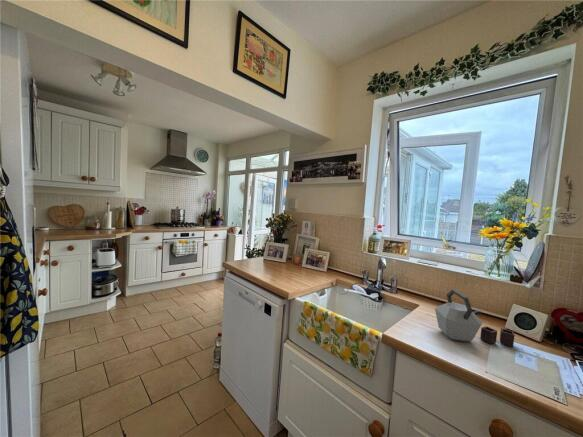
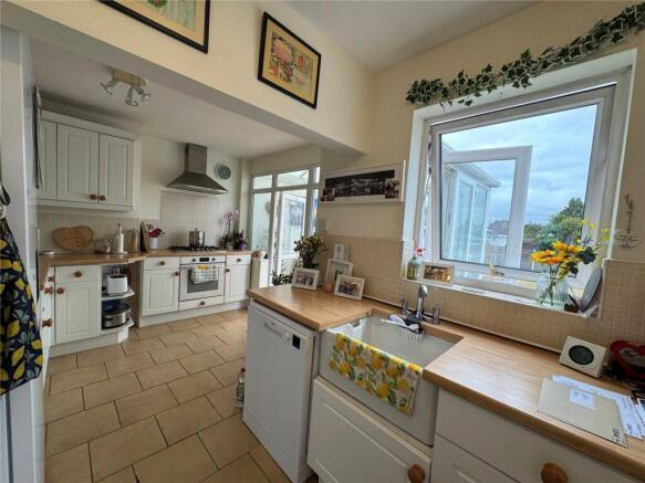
- kettle (477, 317)
